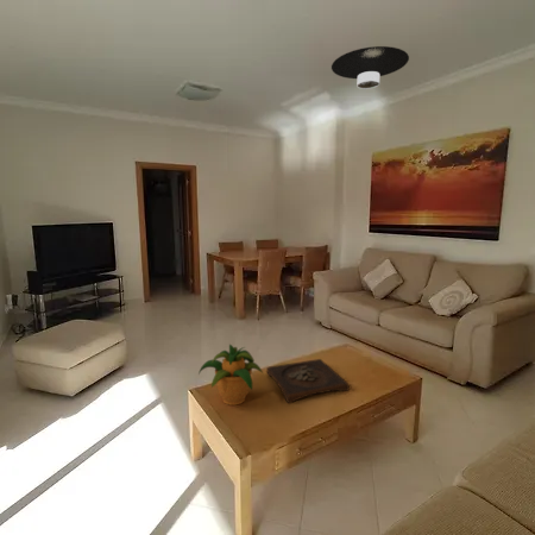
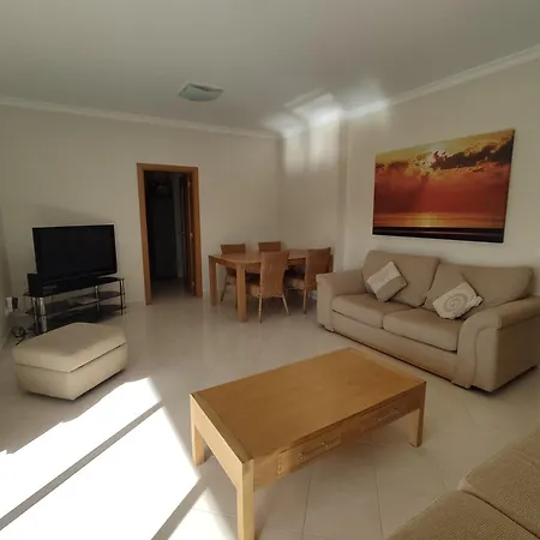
- wooden tray (306, 373)
- ceiling light (369, 75)
- potted plant (235, 374)
